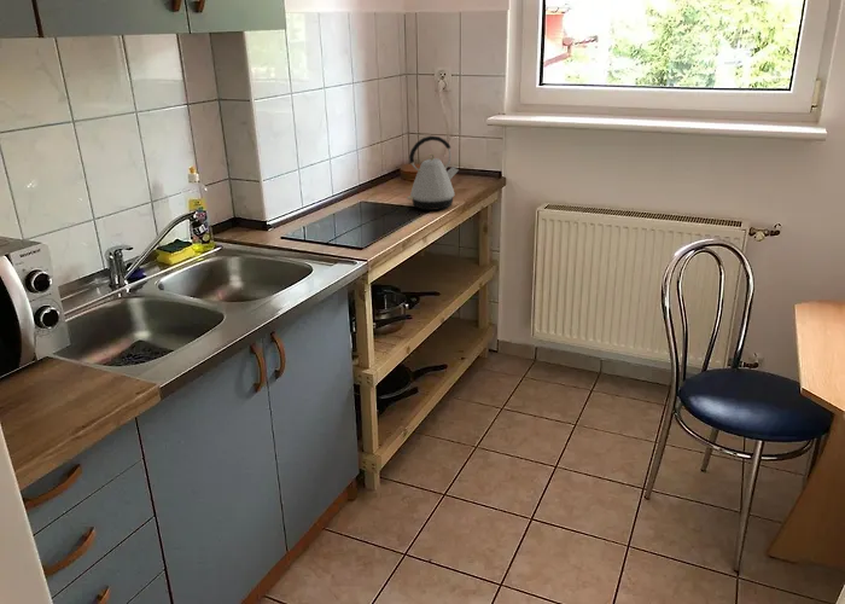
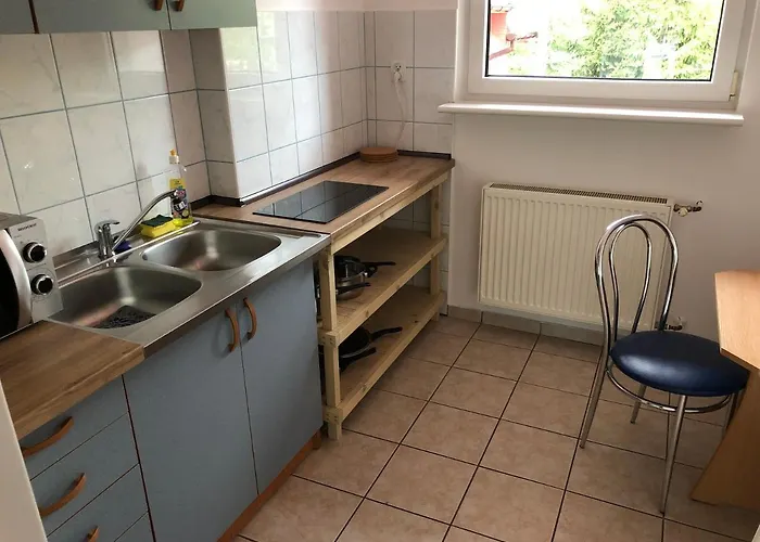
- kettle (432, 172)
